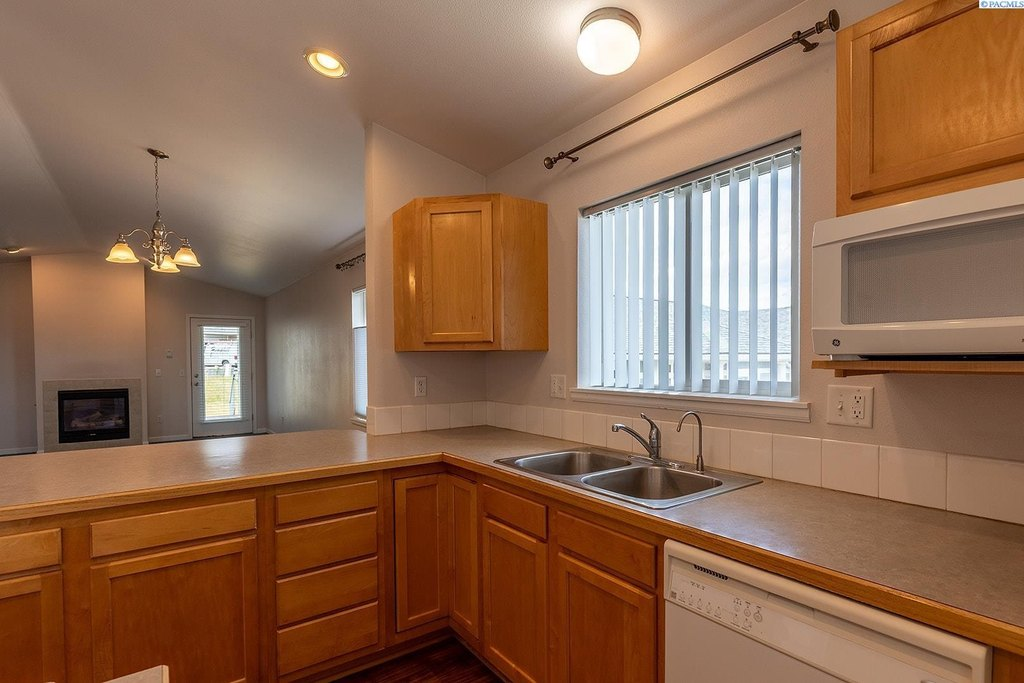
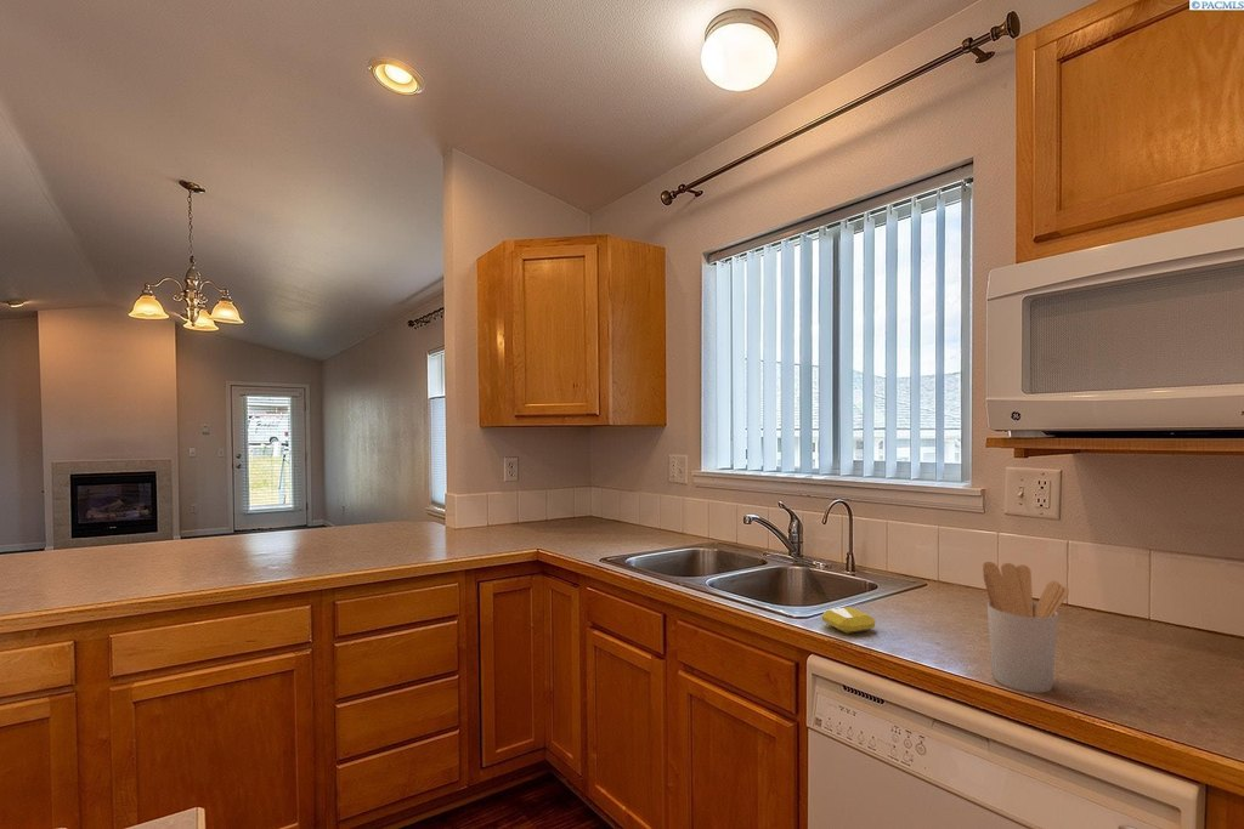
+ soap bar (848, 619)
+ utensil holder (1016, 620)
